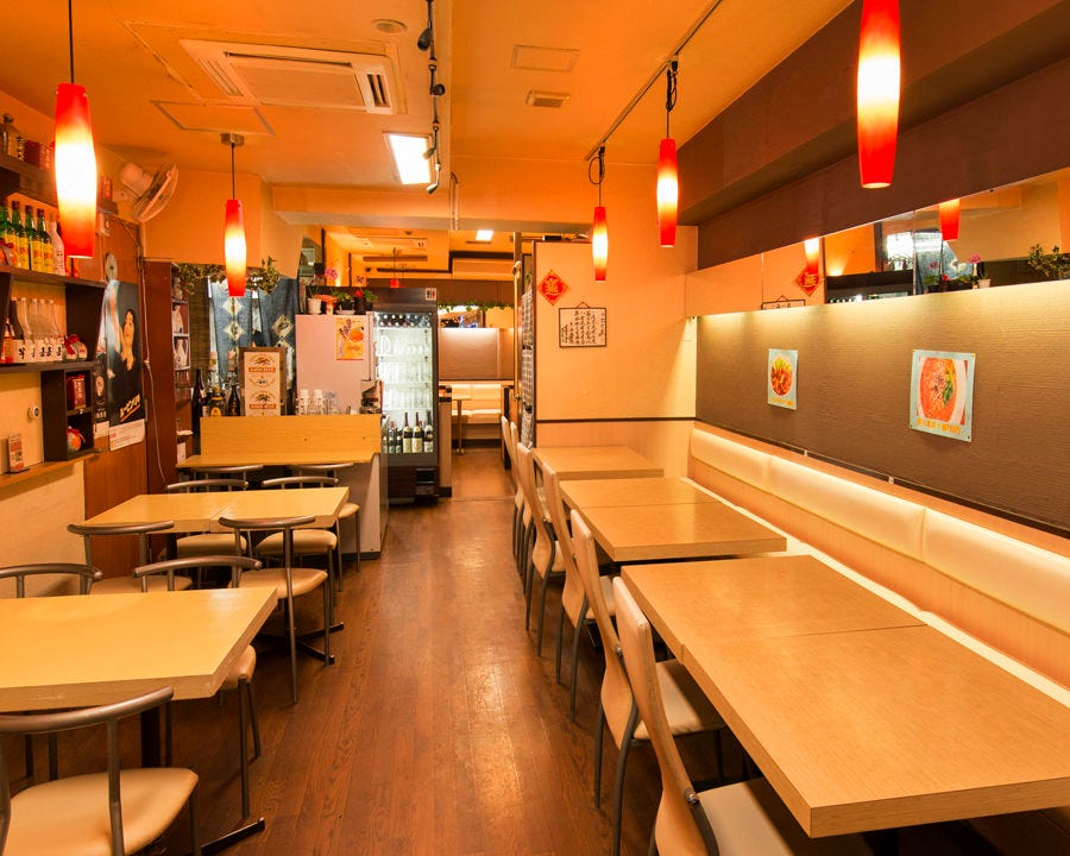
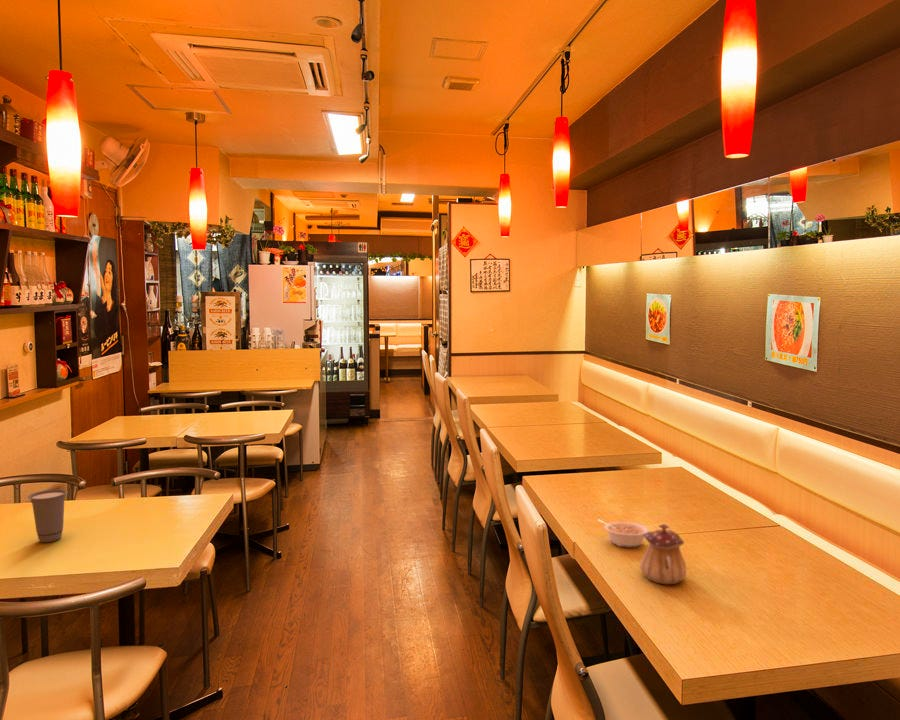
+ legume (624, 533)
+ teapot (664, 551)
+ cup (49, 516)
